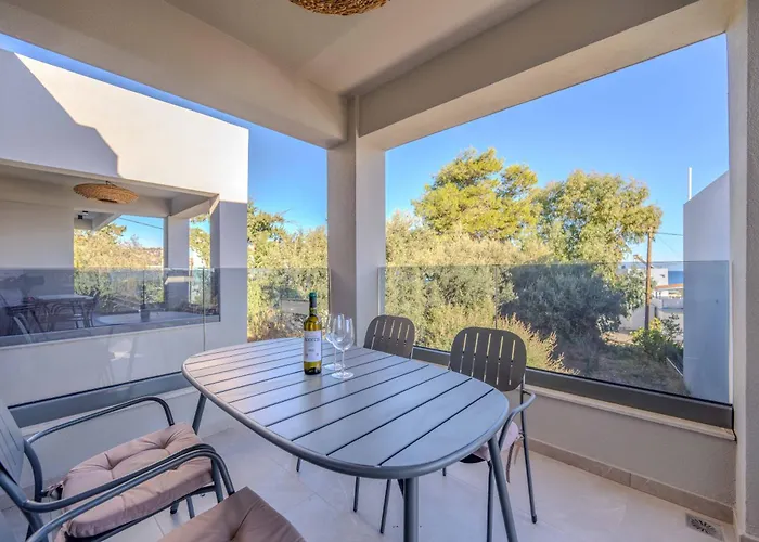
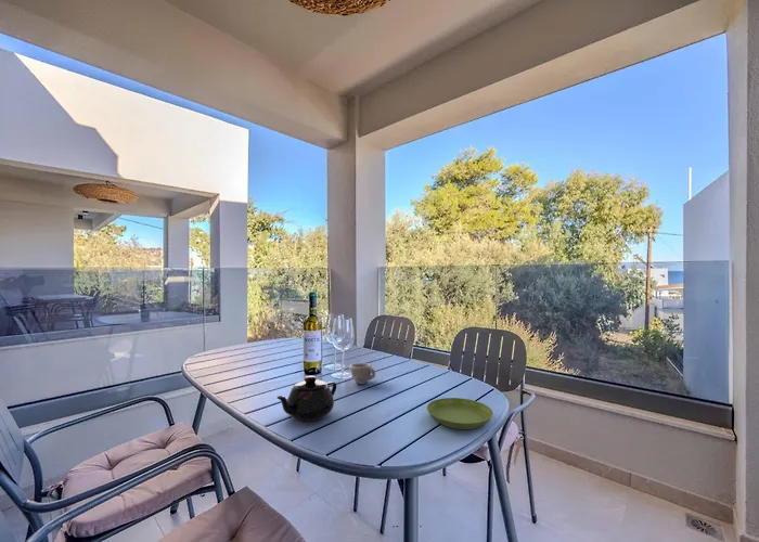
+ teapot (308, 396)
+ saucer (459, 413)
+ cup (363, 374)
